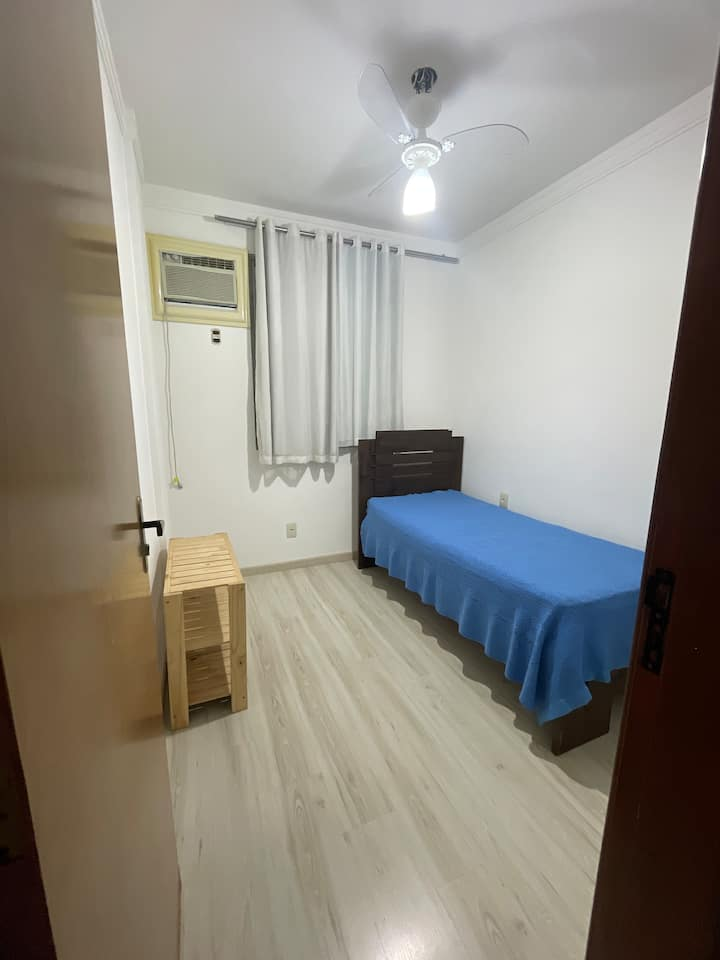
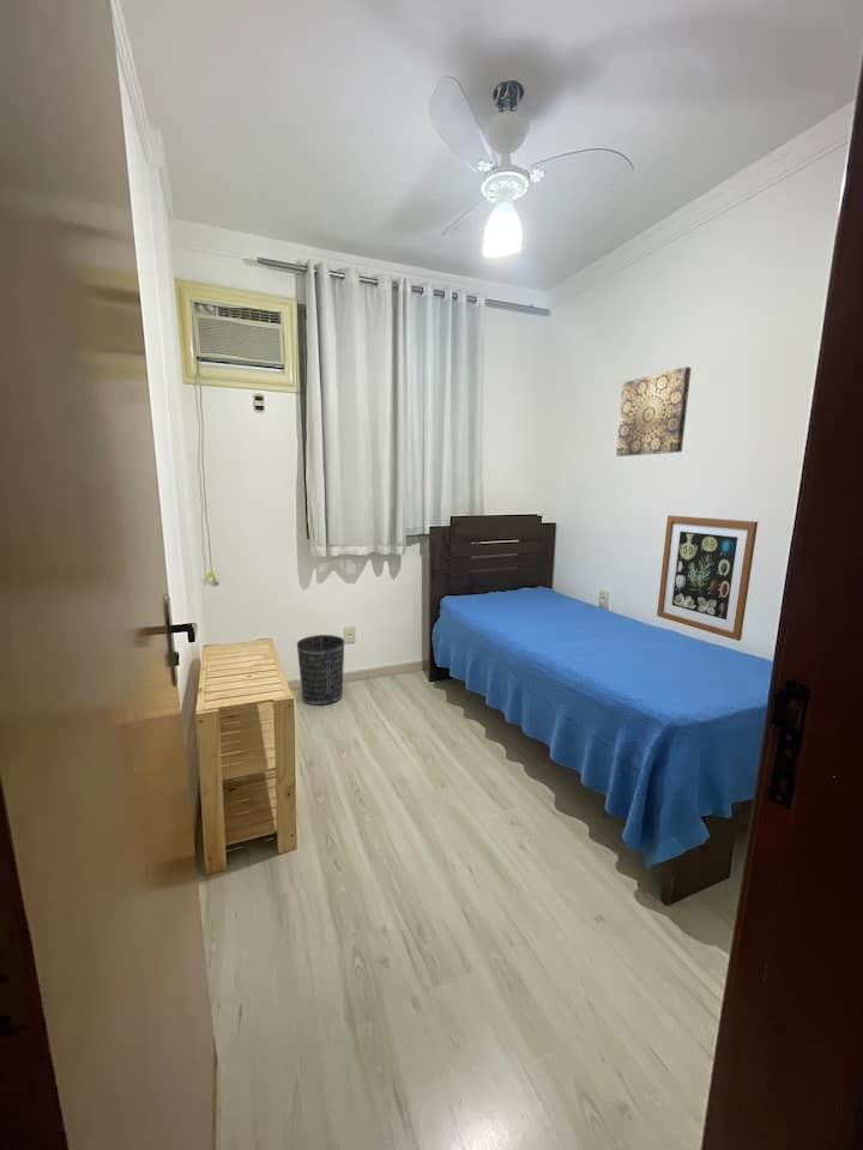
+ wastebasket (321, 668)
+ wall art (650, 414)
+ wall art (701, 574)
